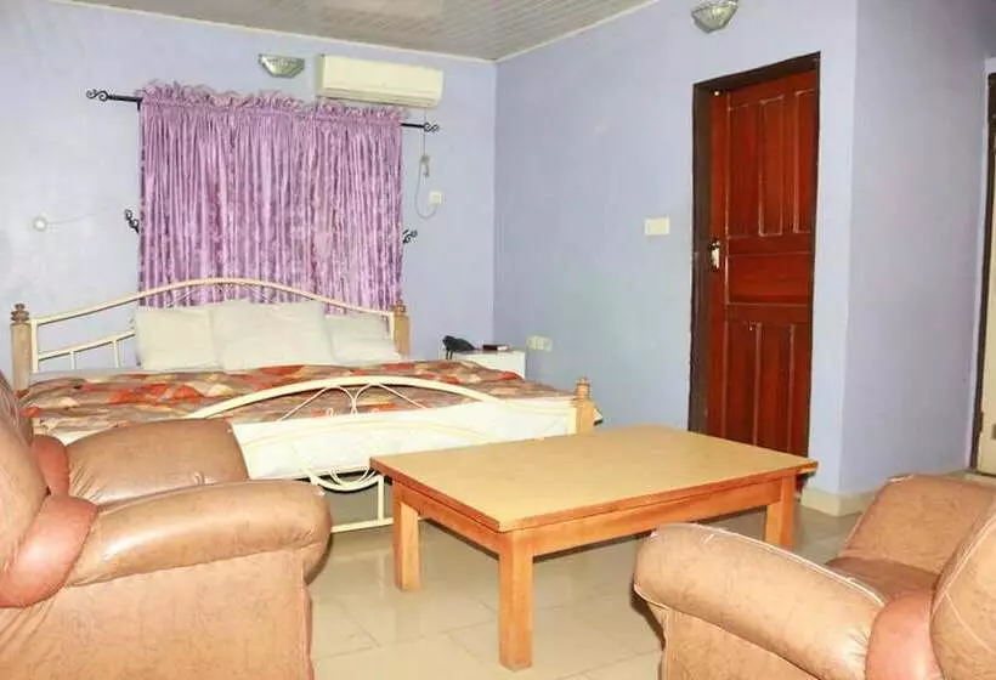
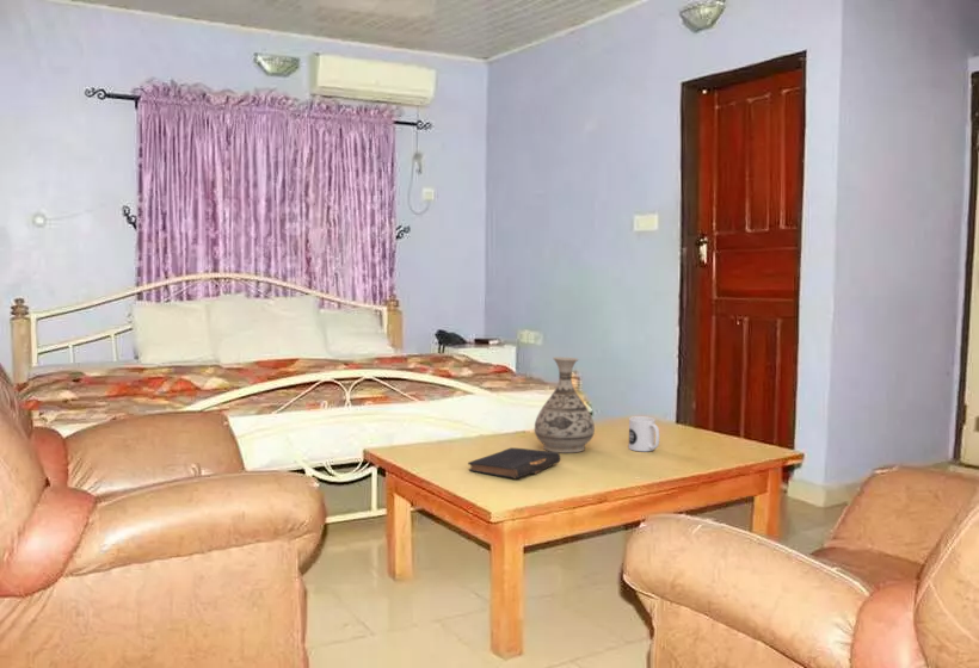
+ vase (564, 403)
+ book (515, 460)
+ mug (645, 434)
